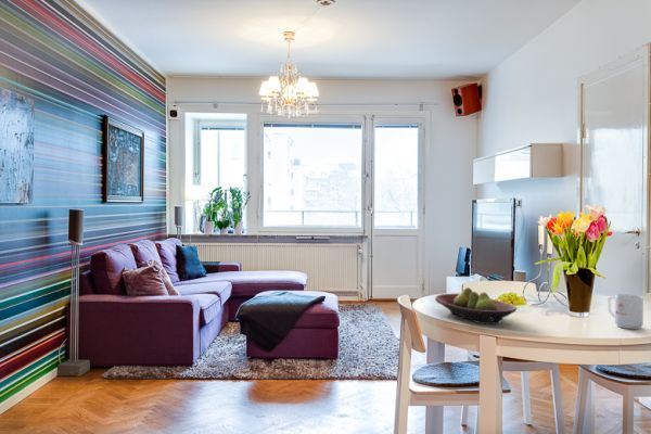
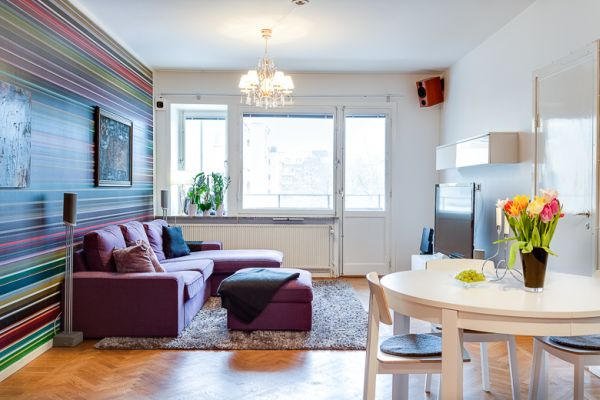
- mug (624, 310)
- fruit bowl (473, 303)
